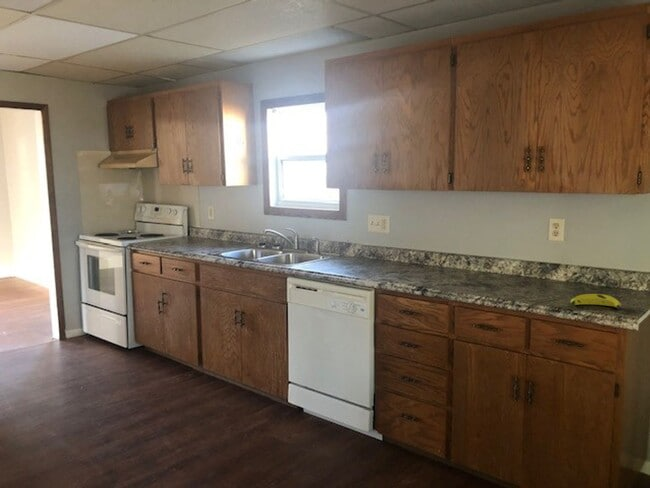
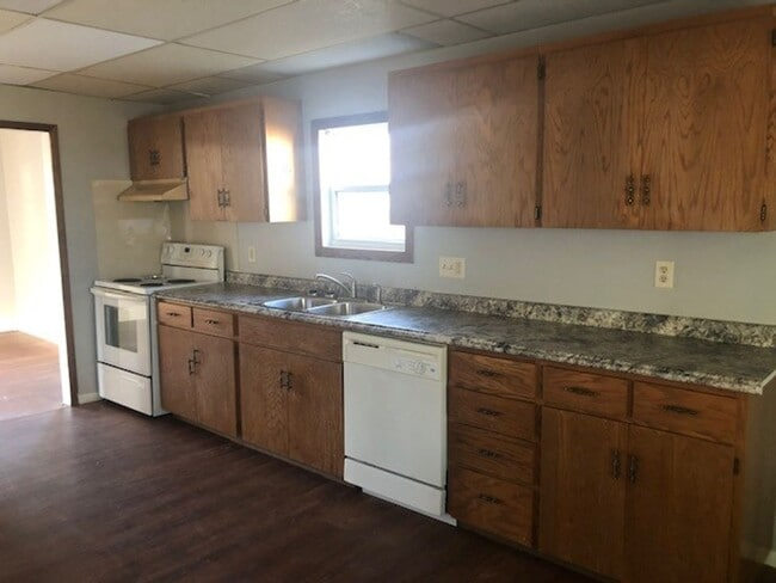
- banana (595, 301)
